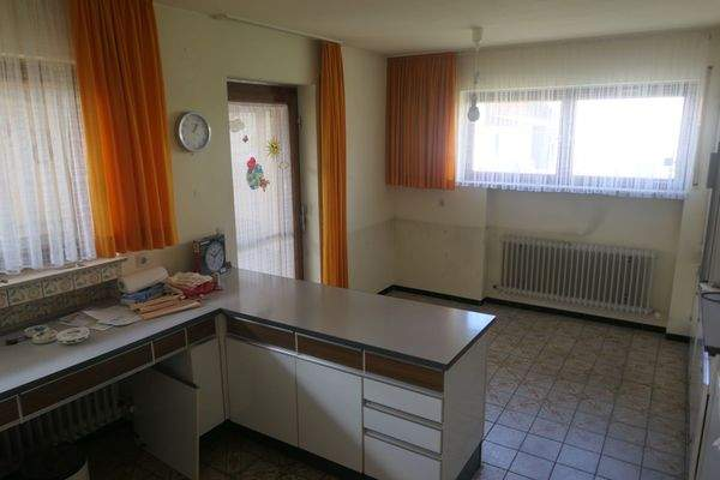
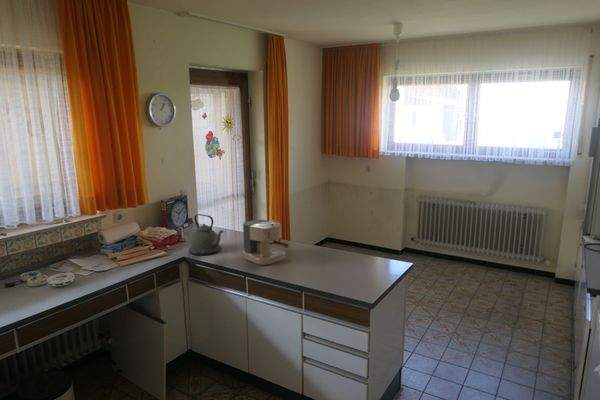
+ kettle (206, 232)
+ coffee maker (267, 240)
